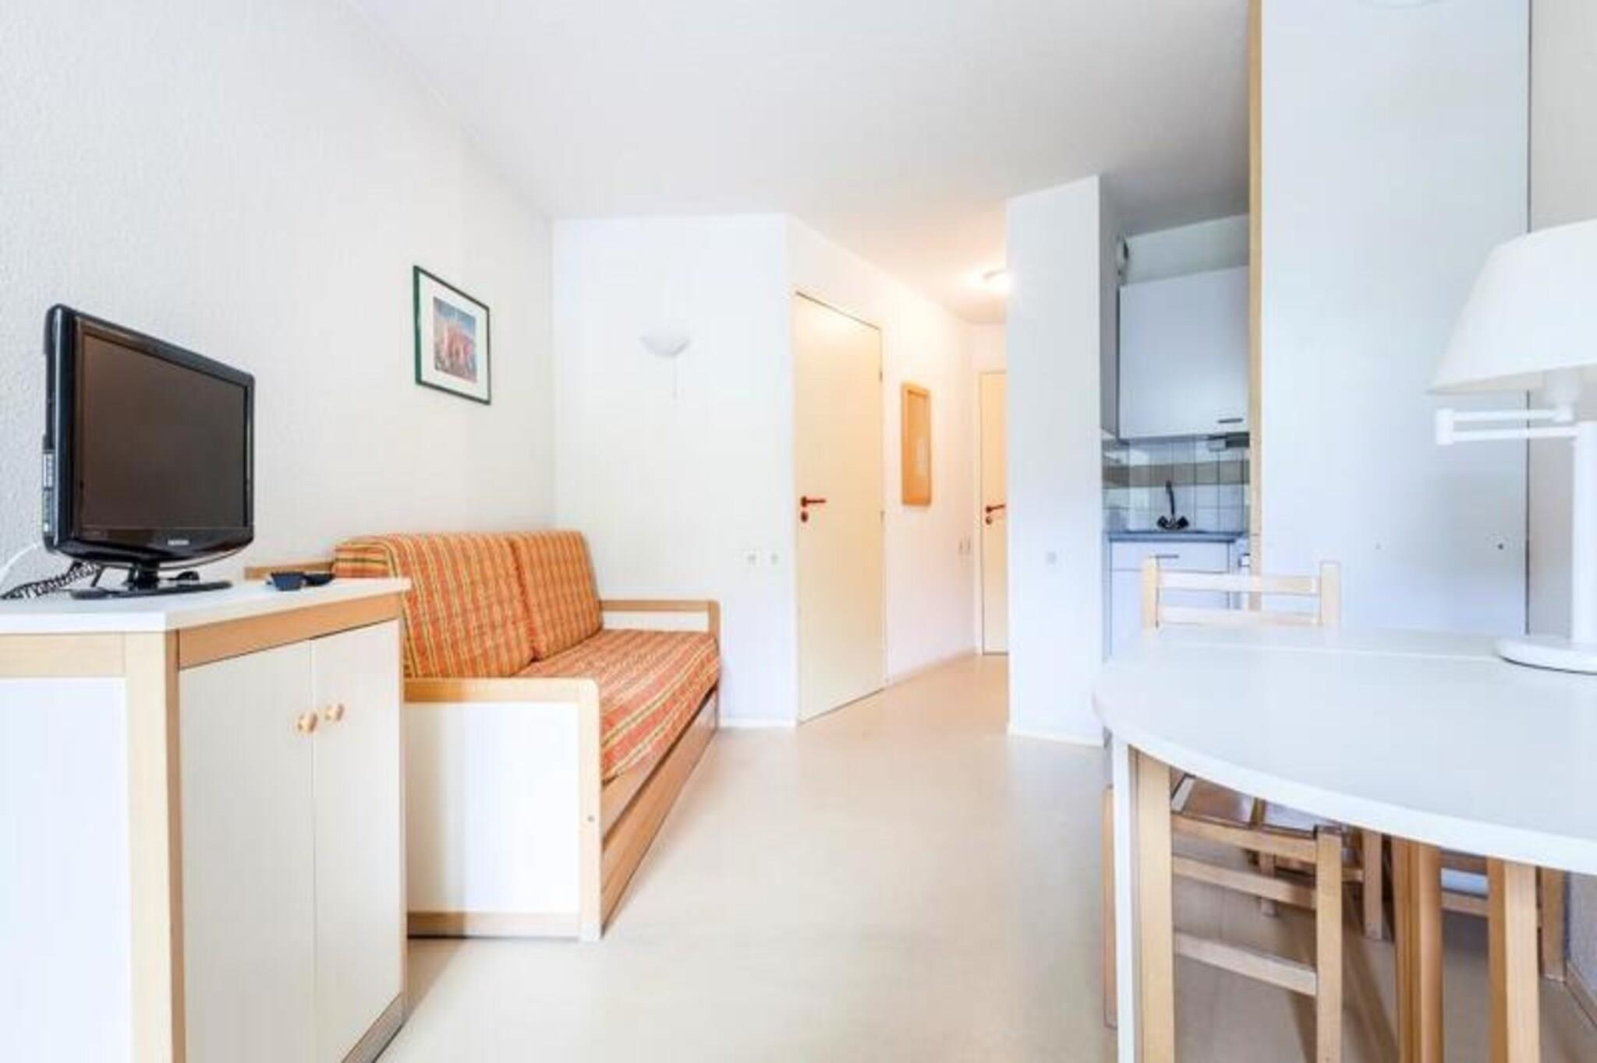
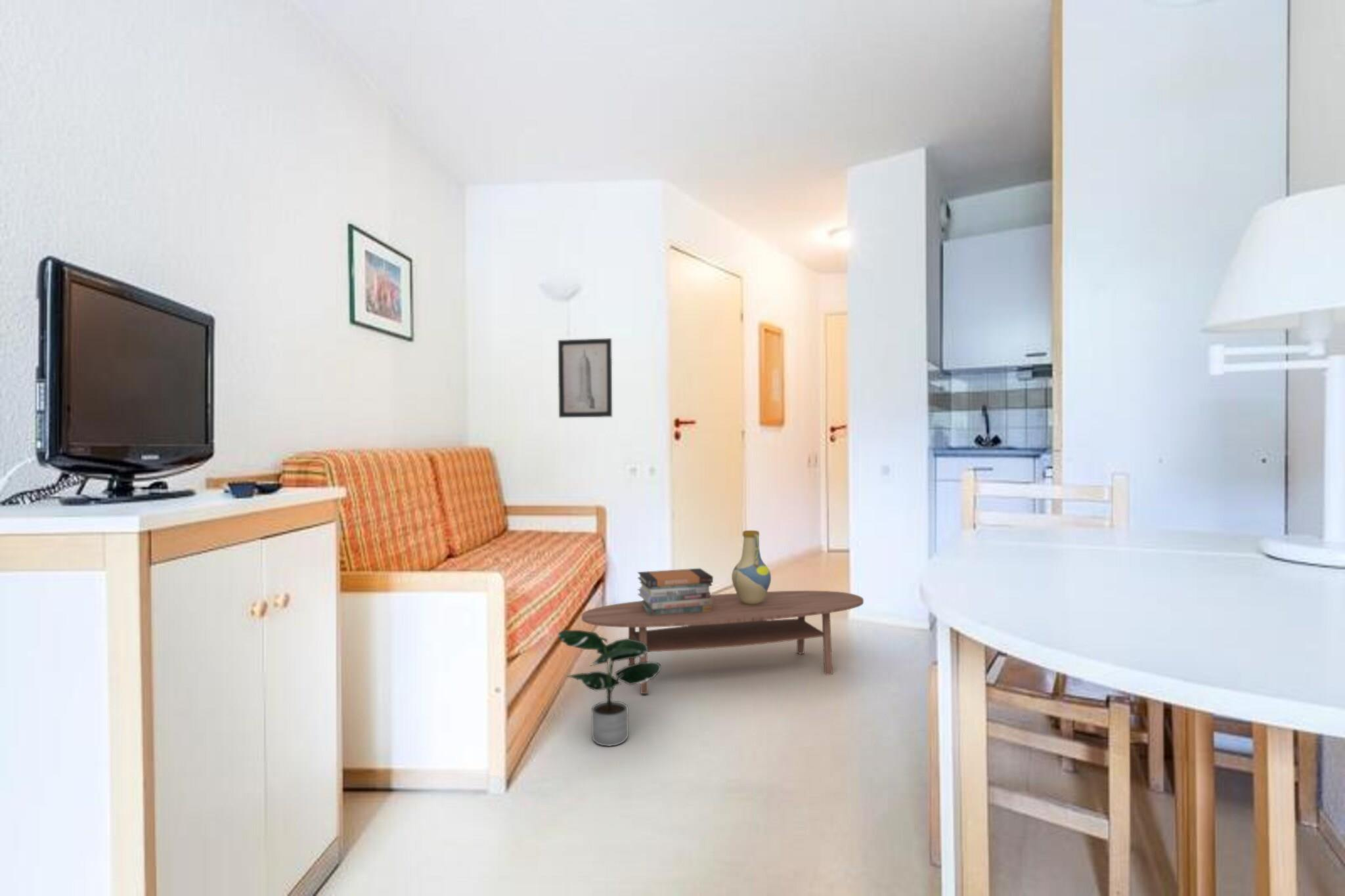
+ potted plant (609, 683)
+ wall art (584, 378)
+ vase (751, 566)
+ coffee table (728, 638)
+ book stack (674, 591)
